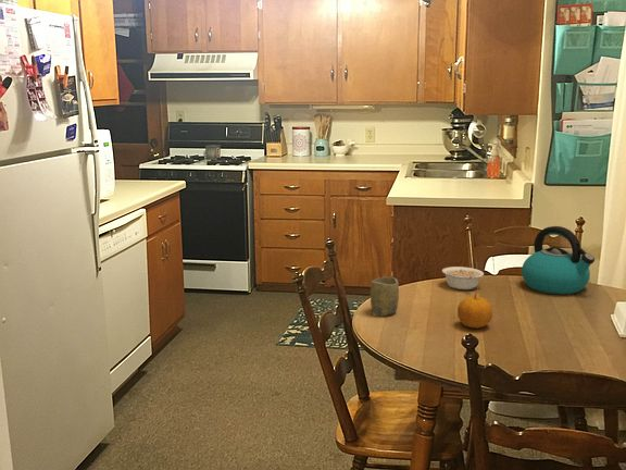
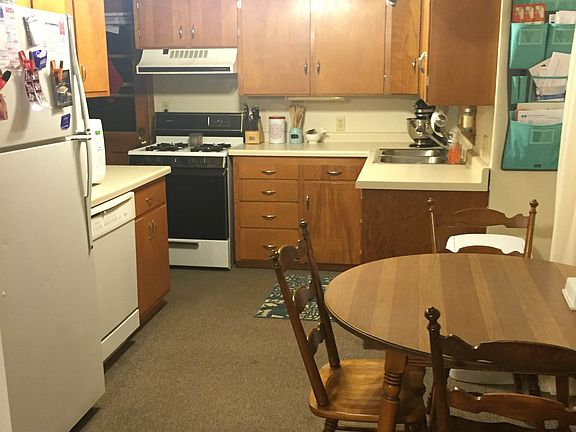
- fruit (475, 308)
- legume (463, 277)
- cup (384, 296)
- kettle (560, 258)
